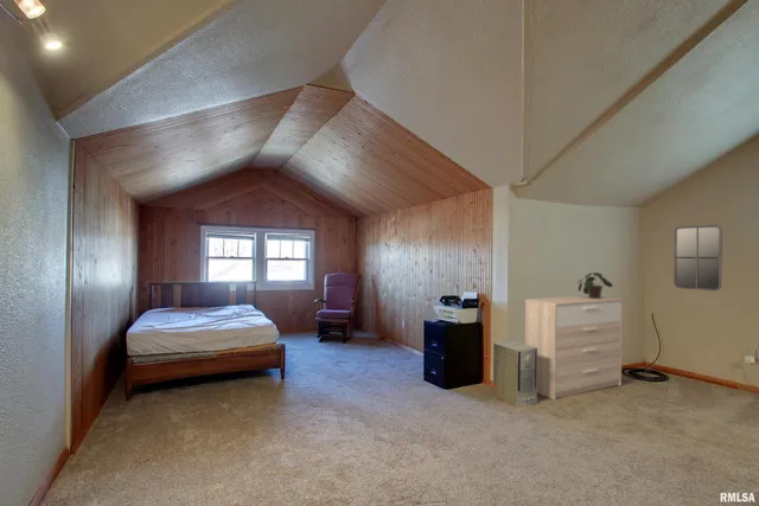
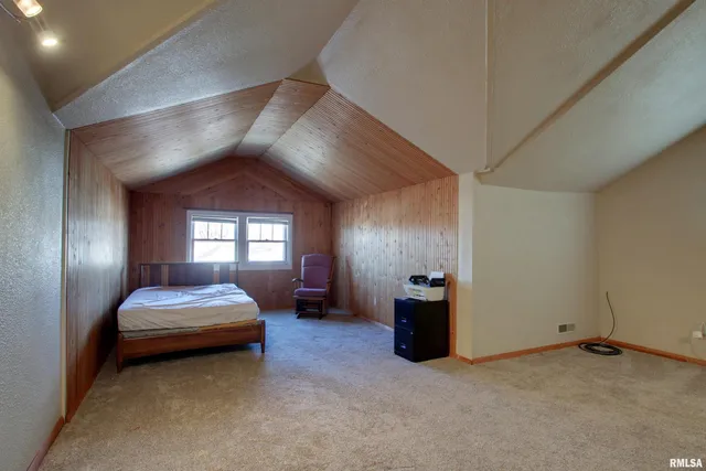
- potted plant (594, 286)
- sideboard (574, 342)
- air purifier (515, 372)
- home mirror (696, 257)
